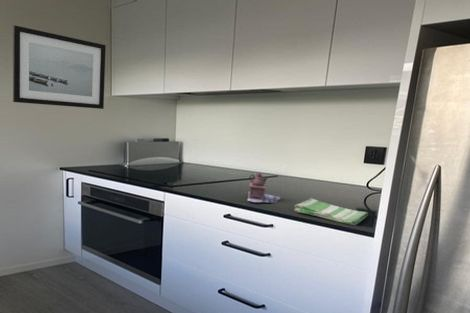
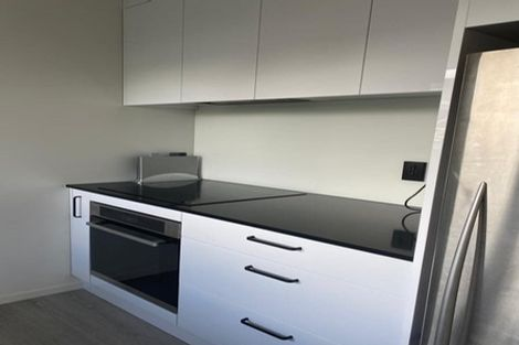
- teapot (259, 186)
- wall art (62, 71)
- dish towel (330, 210)
